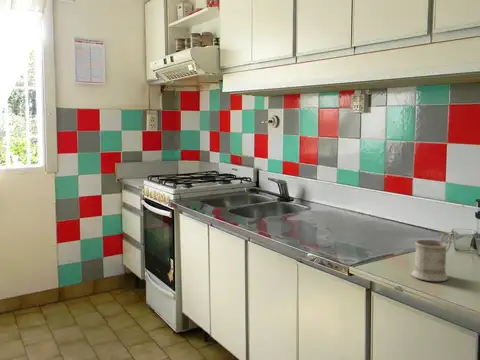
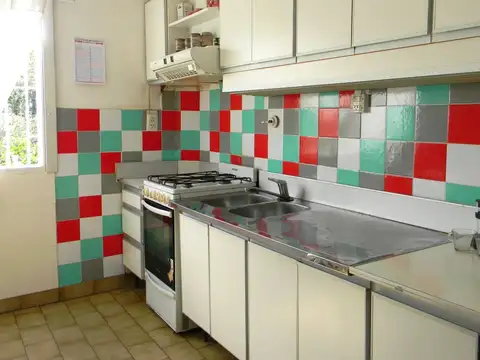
- mug (435, 254)
